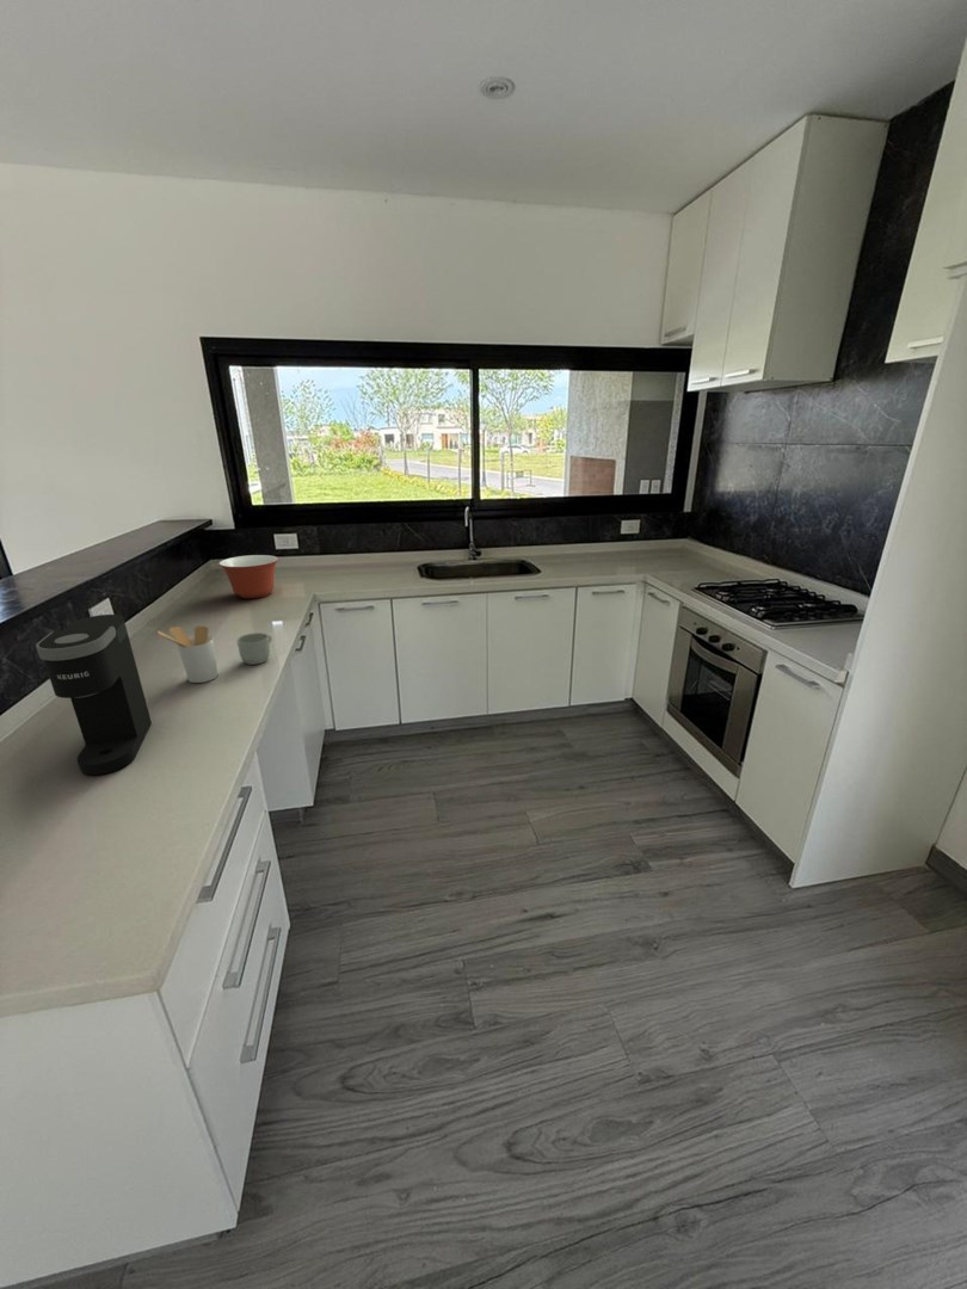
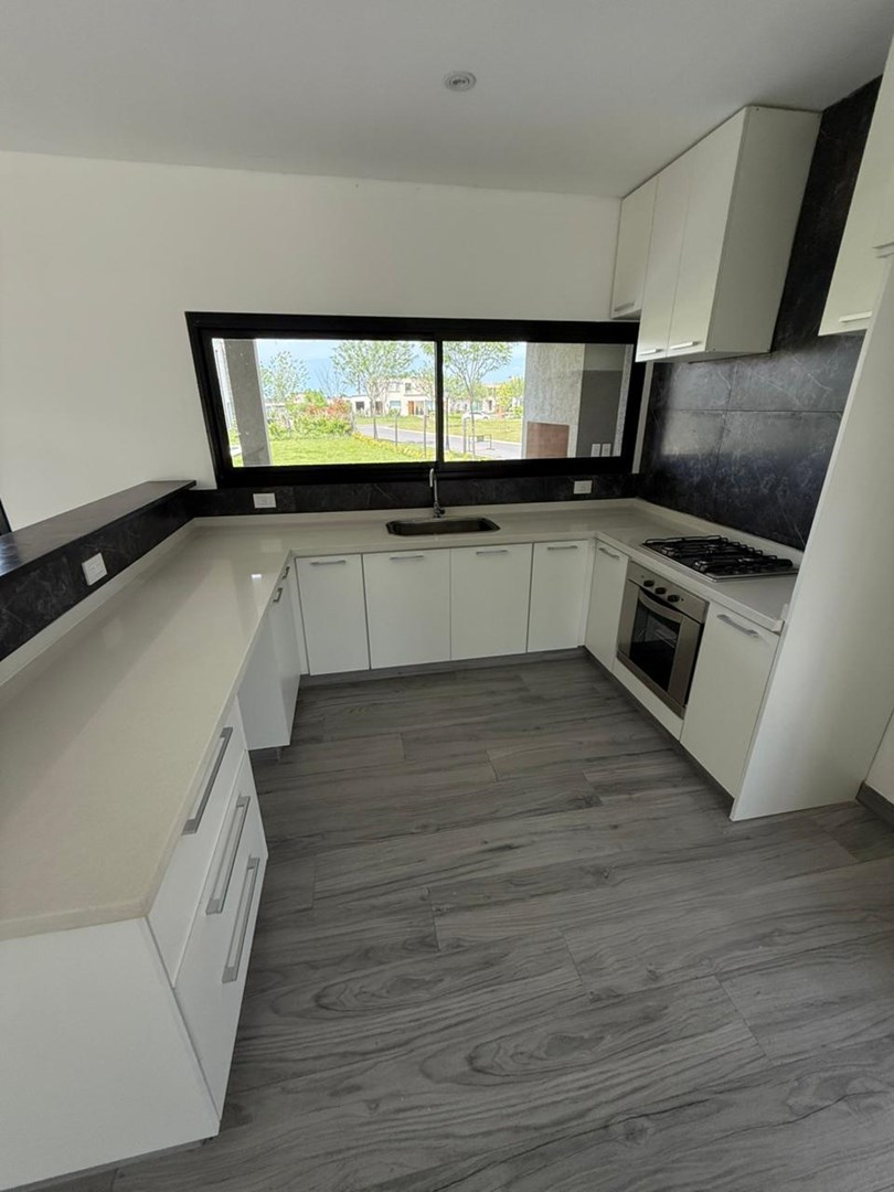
- mixing bowl (252, 578)
- utensil holder (189, 653)
- mug (257, 647)
- coffee maker (101, 689)
